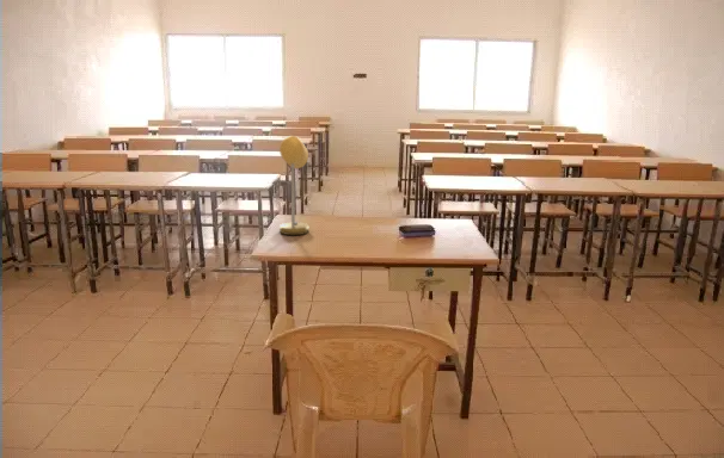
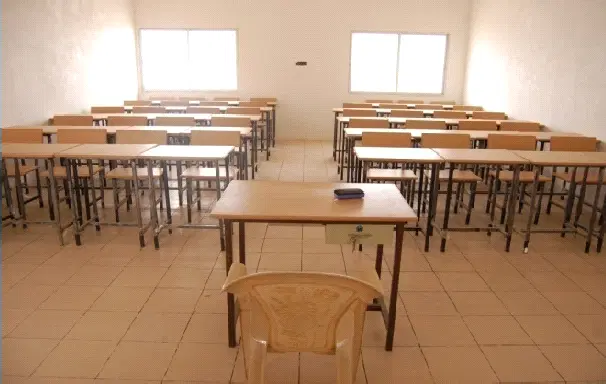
- desk lamp (294, 184)
